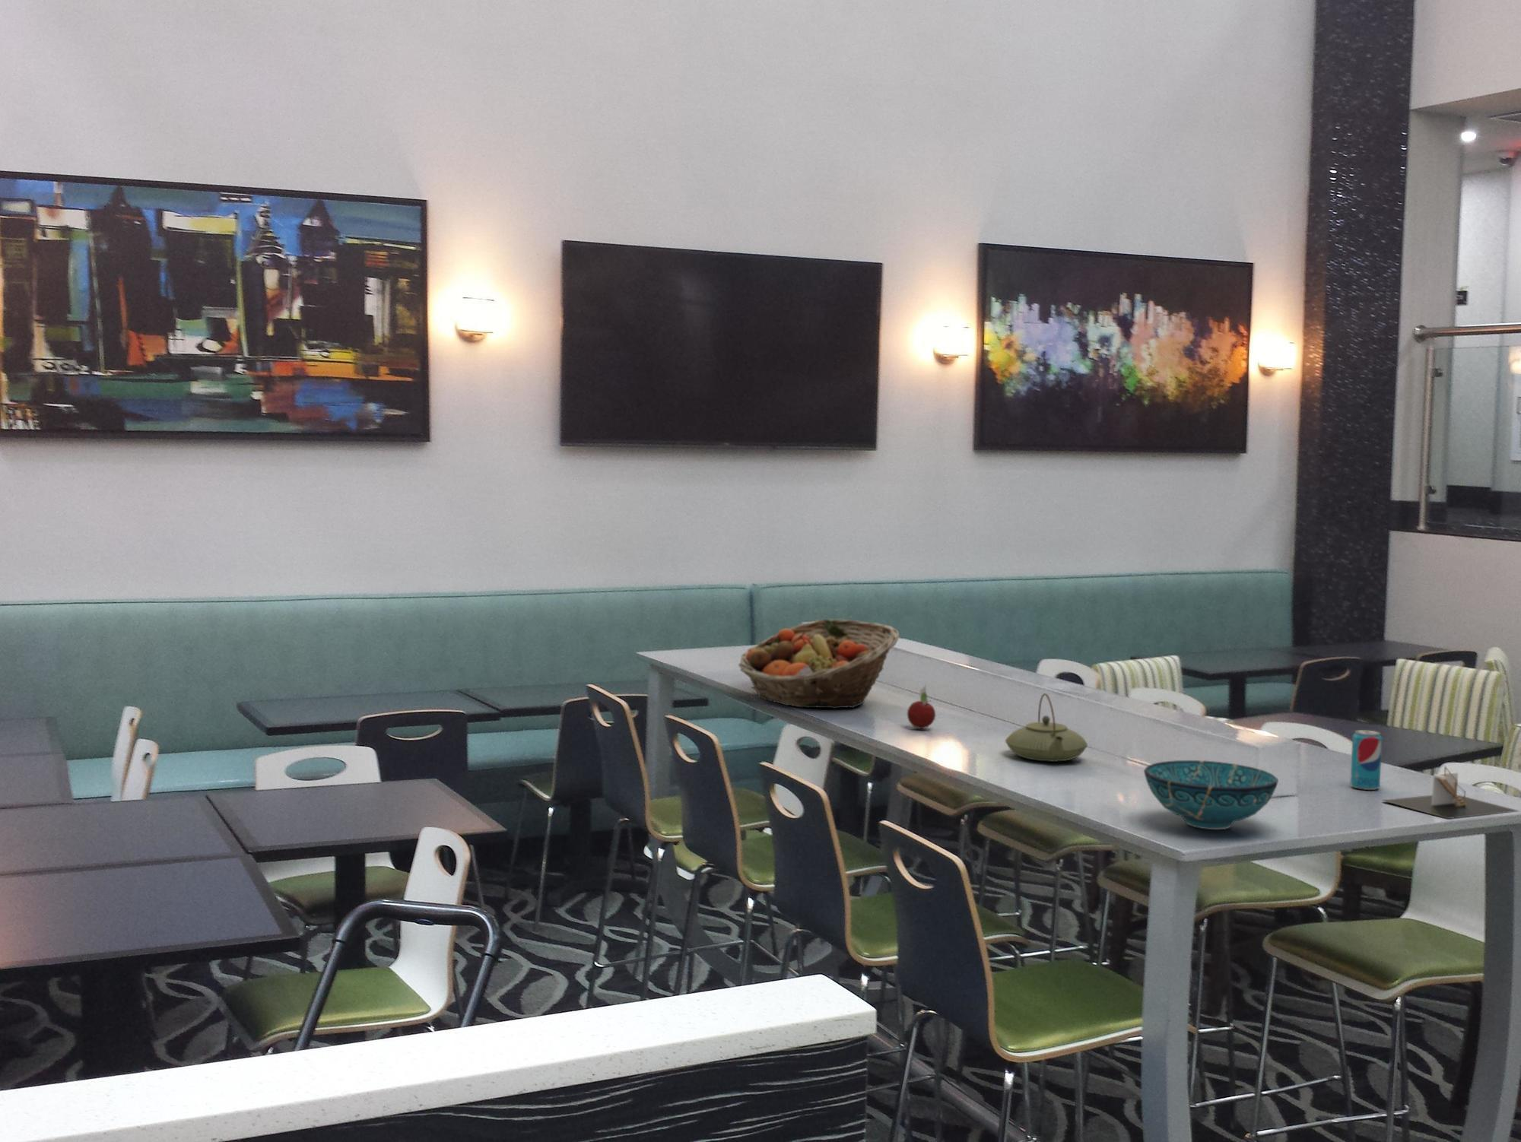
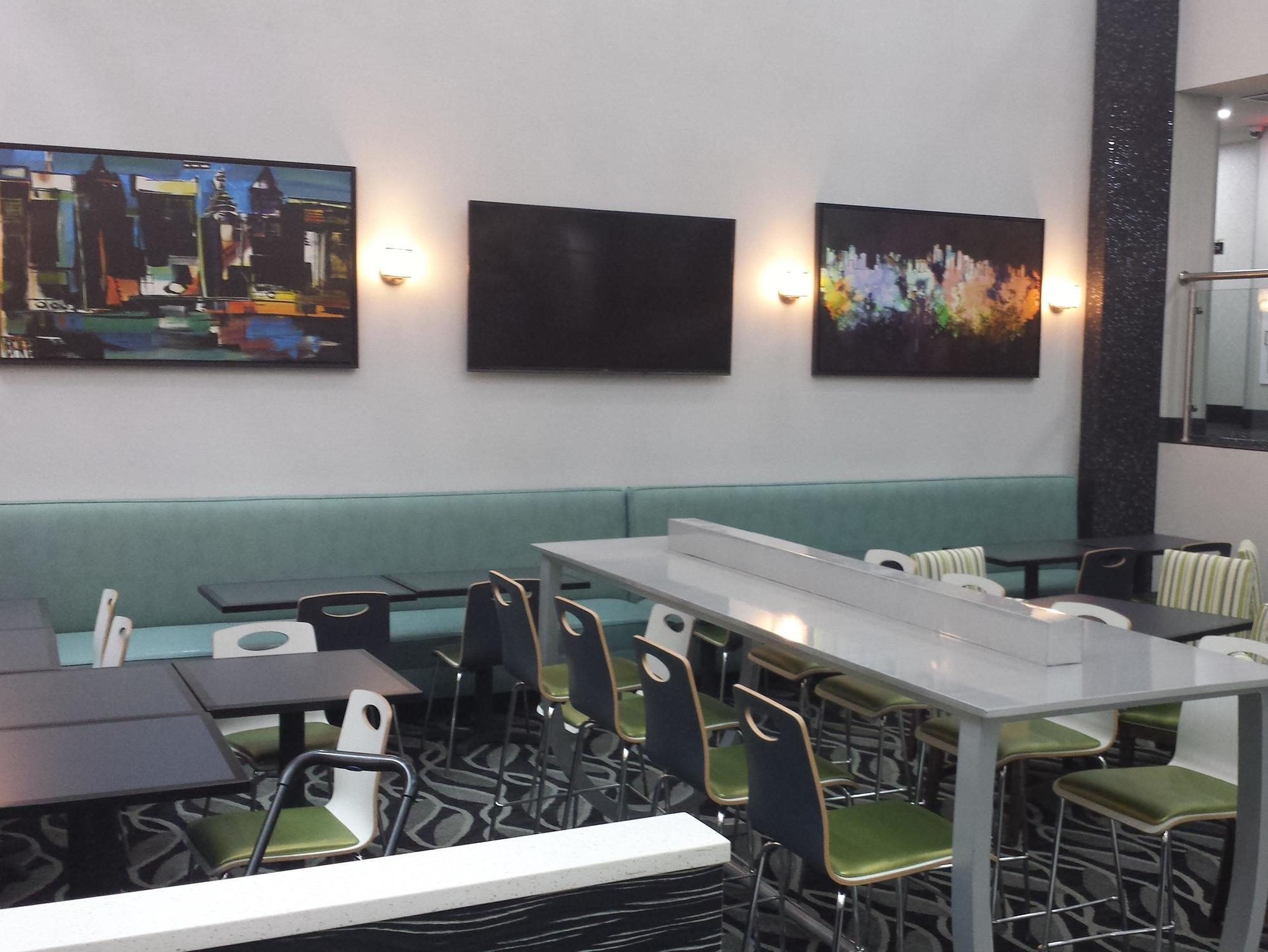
- beverage can (1366, 759)
- napkin holder (1451, 785)
- fruit (921, 707)
- bowl (1209, 799)
- fruit basket (818, 661)
- teapot (1048, 726)
